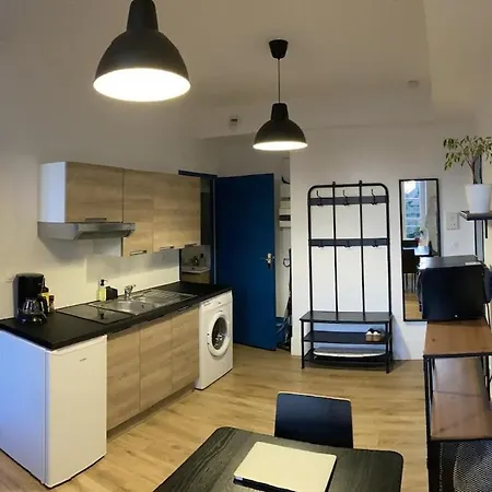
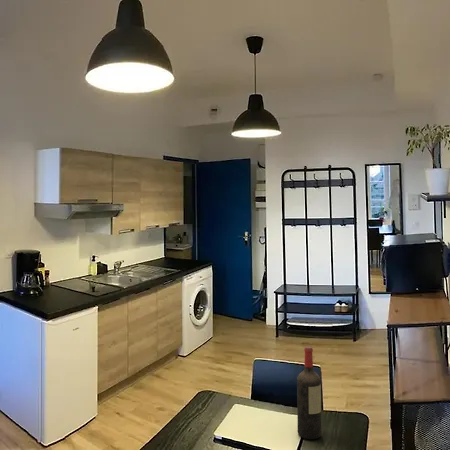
+ wine bottle (308, 390)
